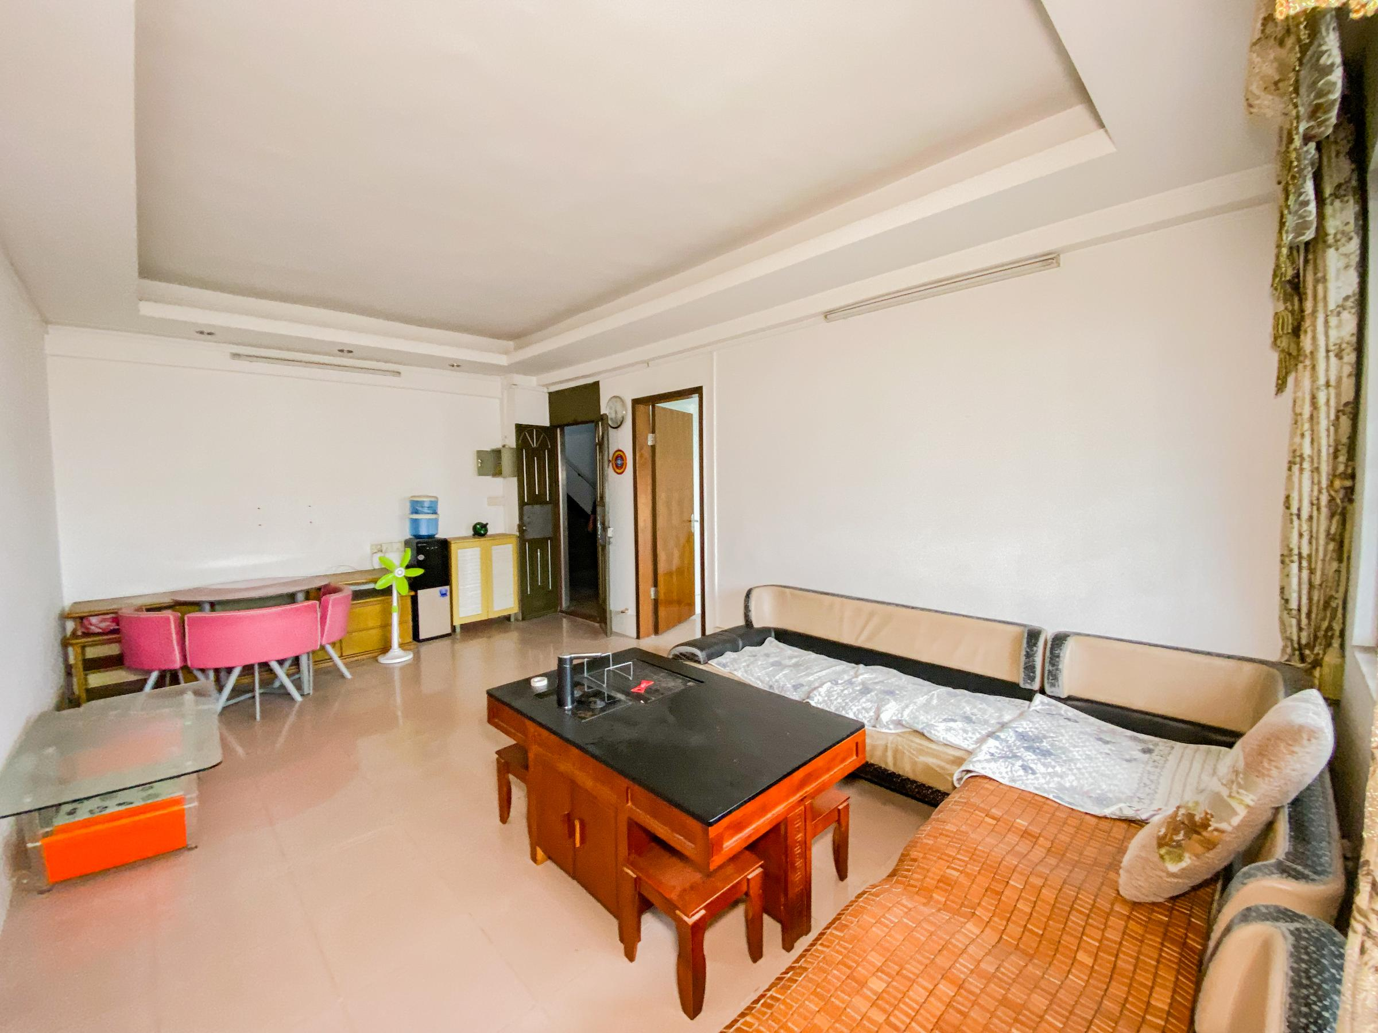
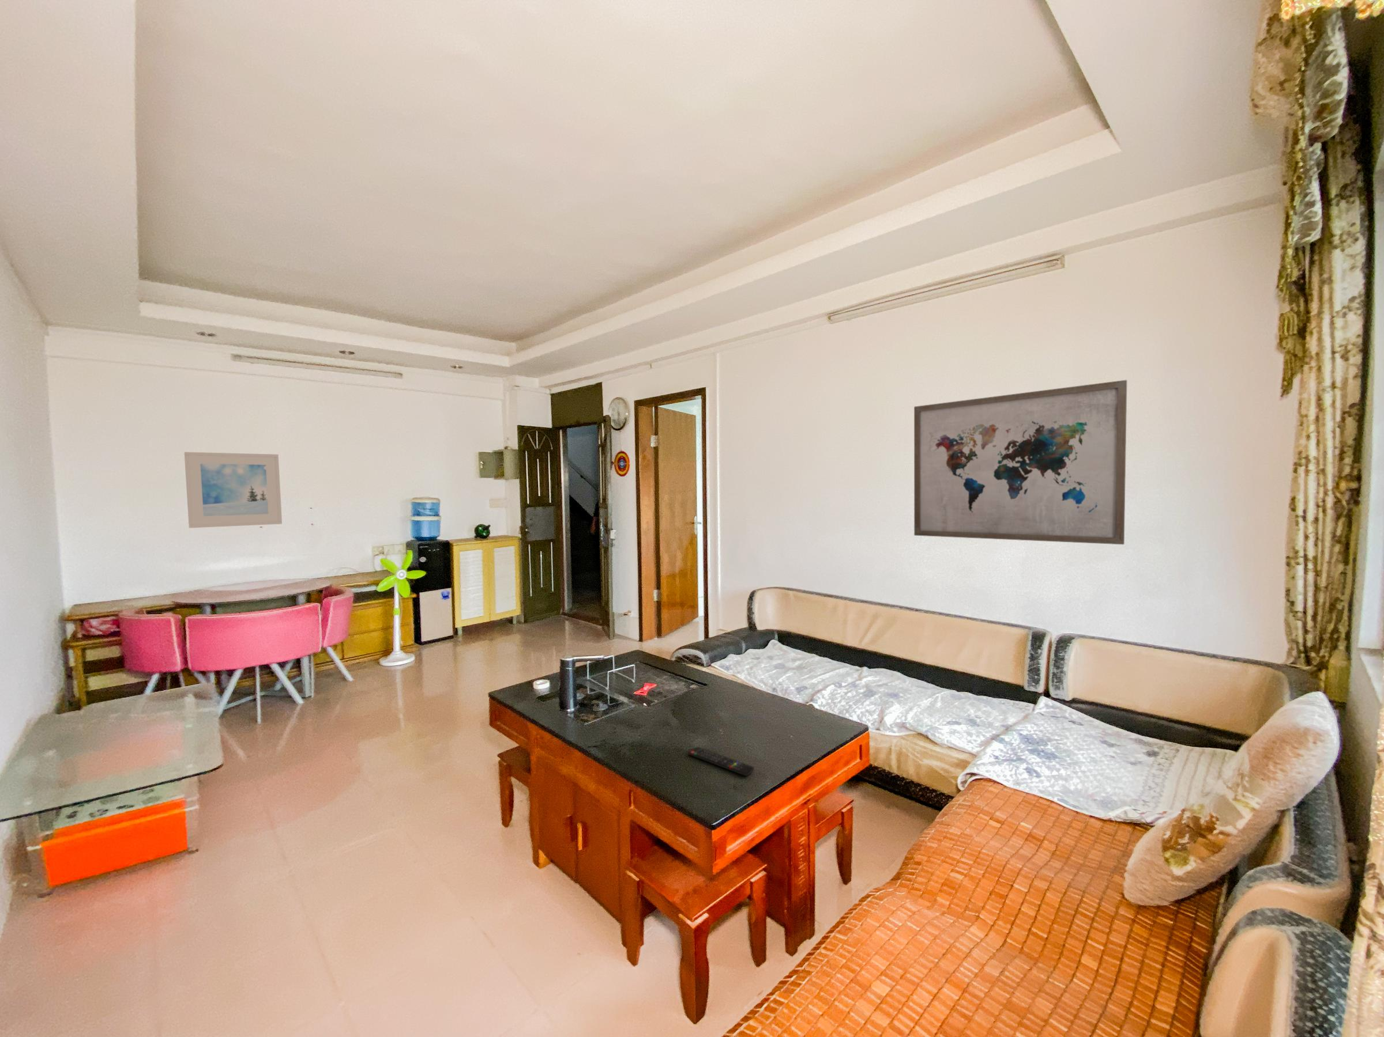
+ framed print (235, 490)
+ remote control (719, 761)
+ wall art (1007, 467)
